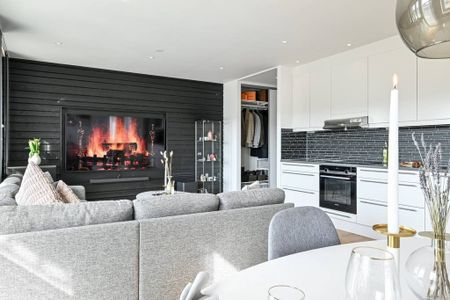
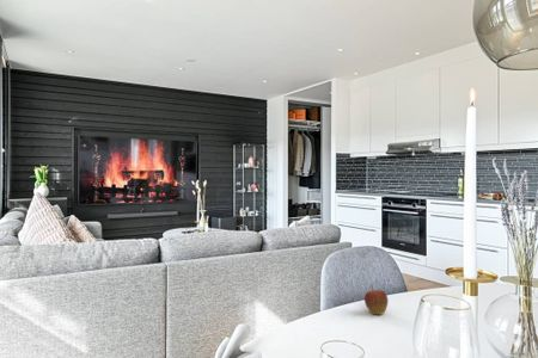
+ fruit (375, 300)
